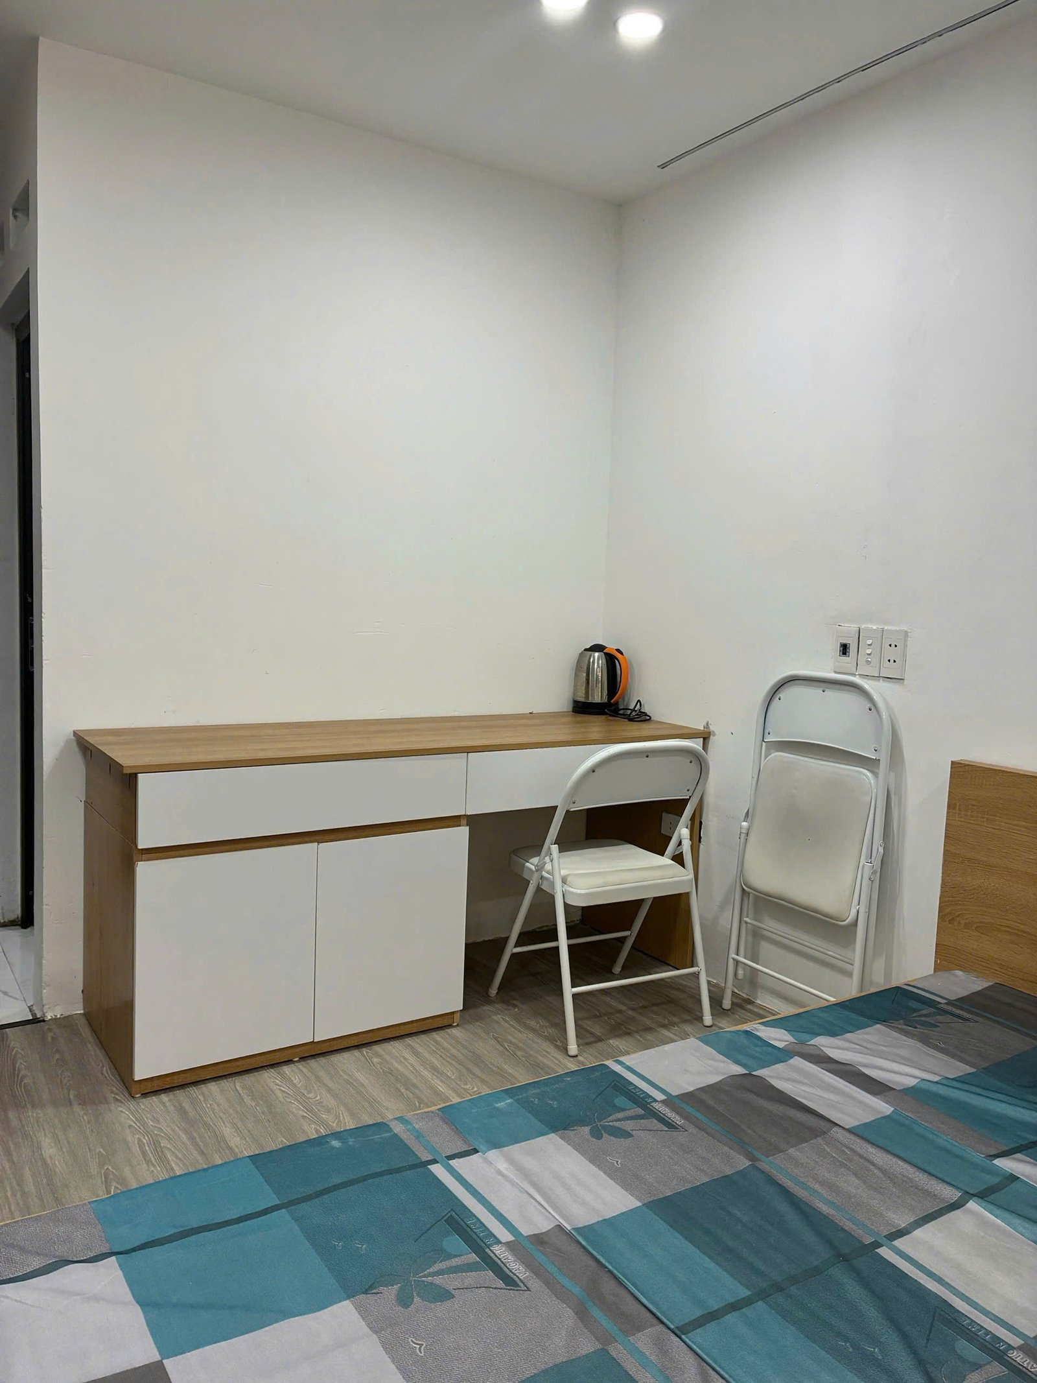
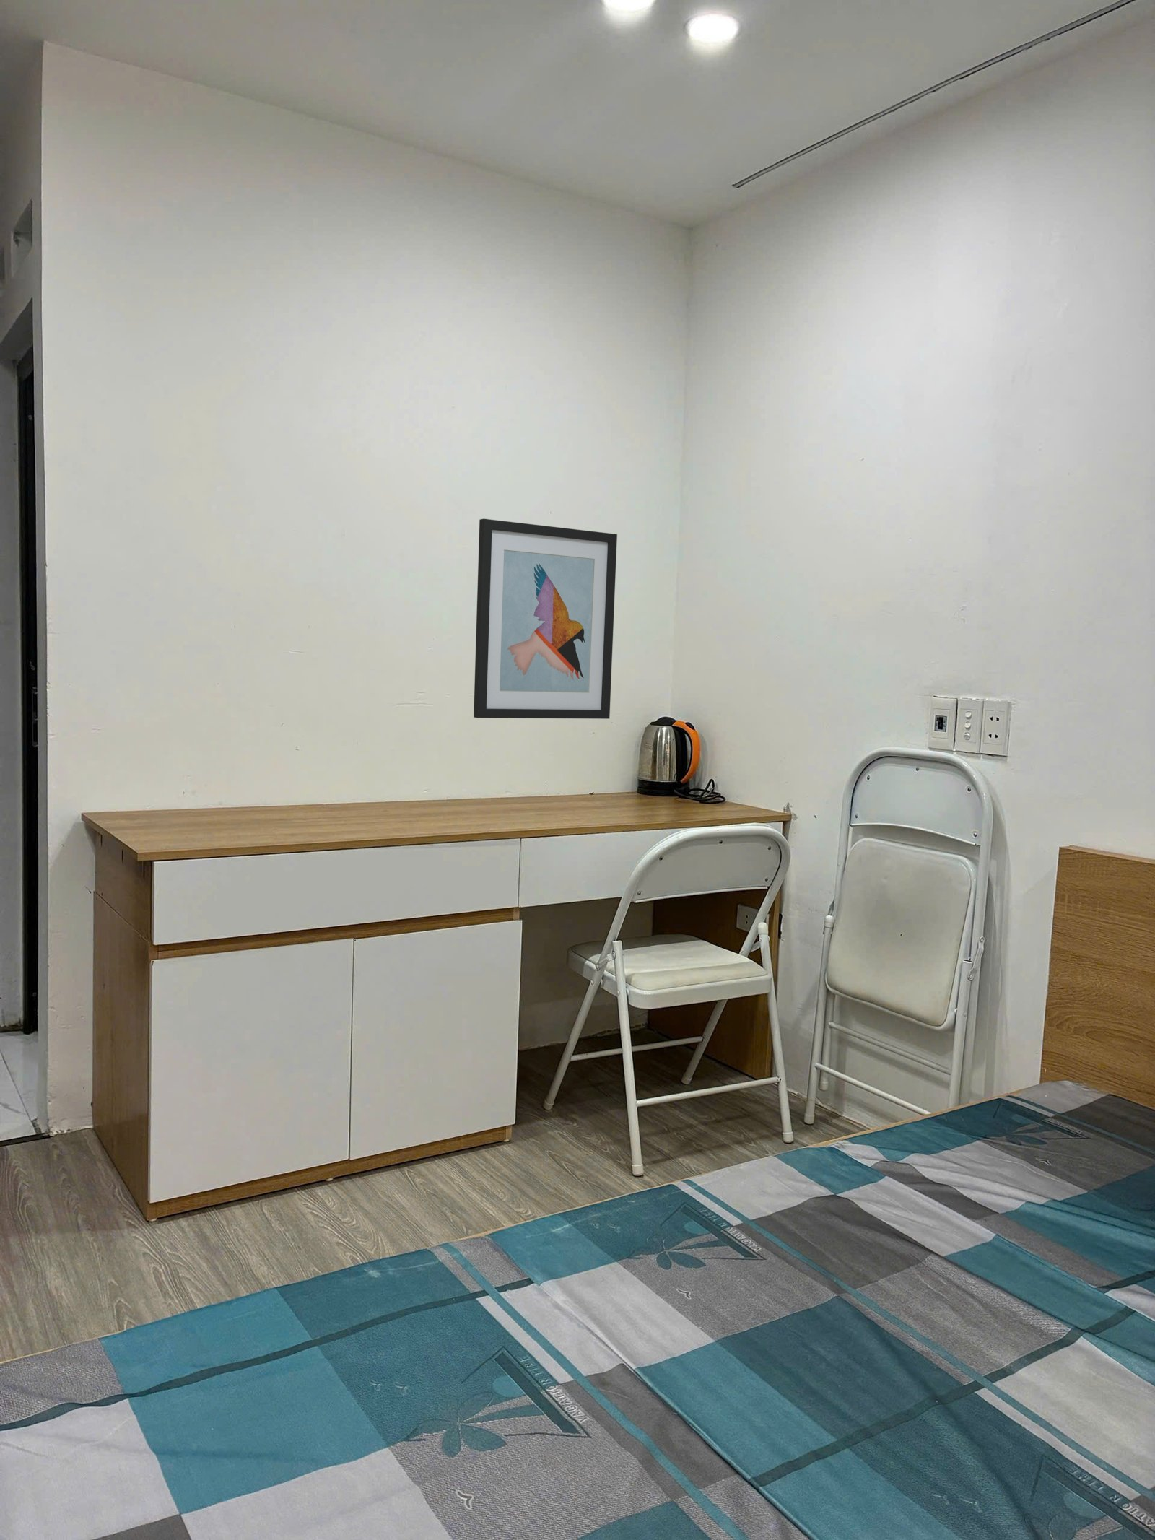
+ wall art (547, 623)
